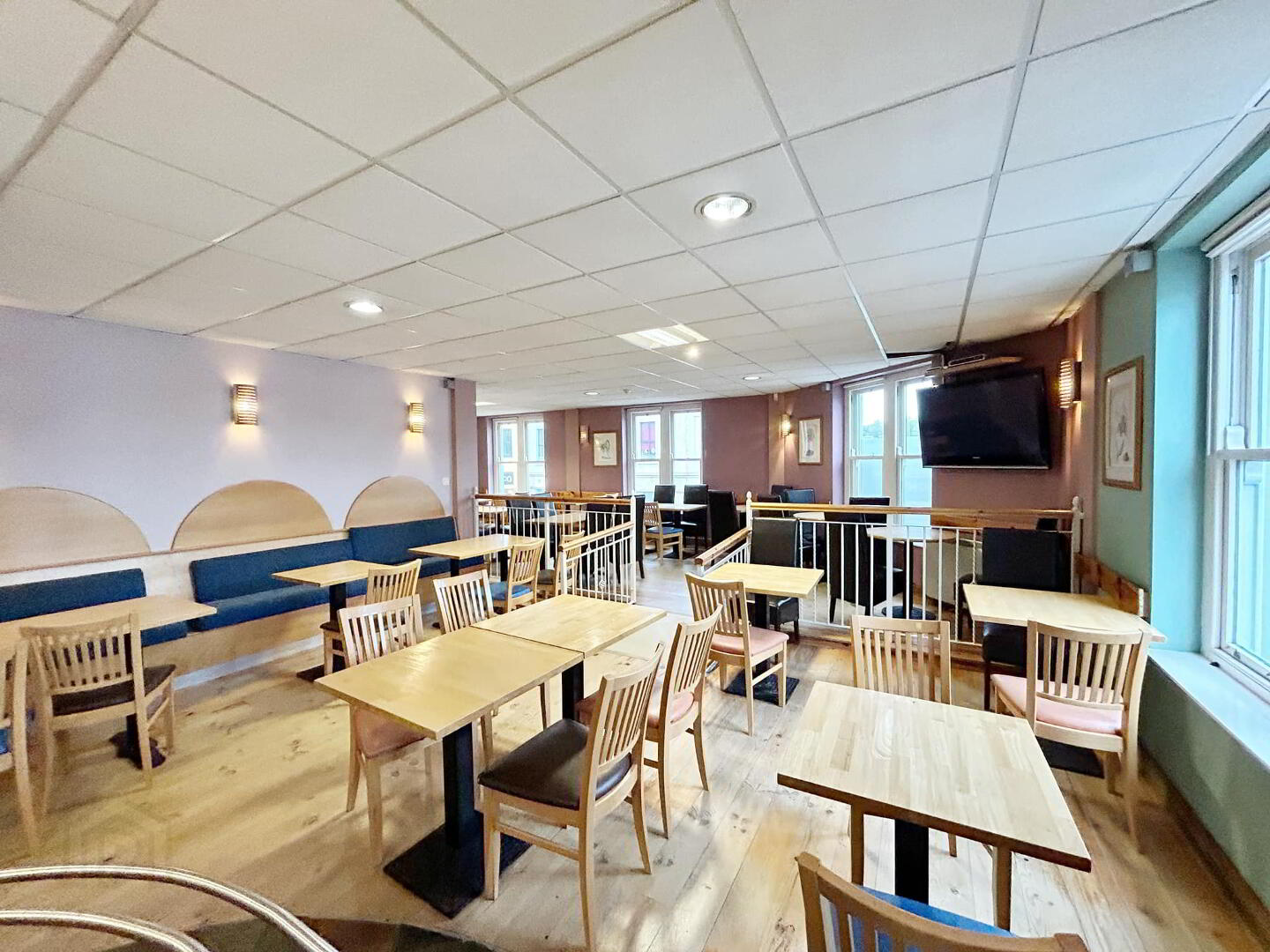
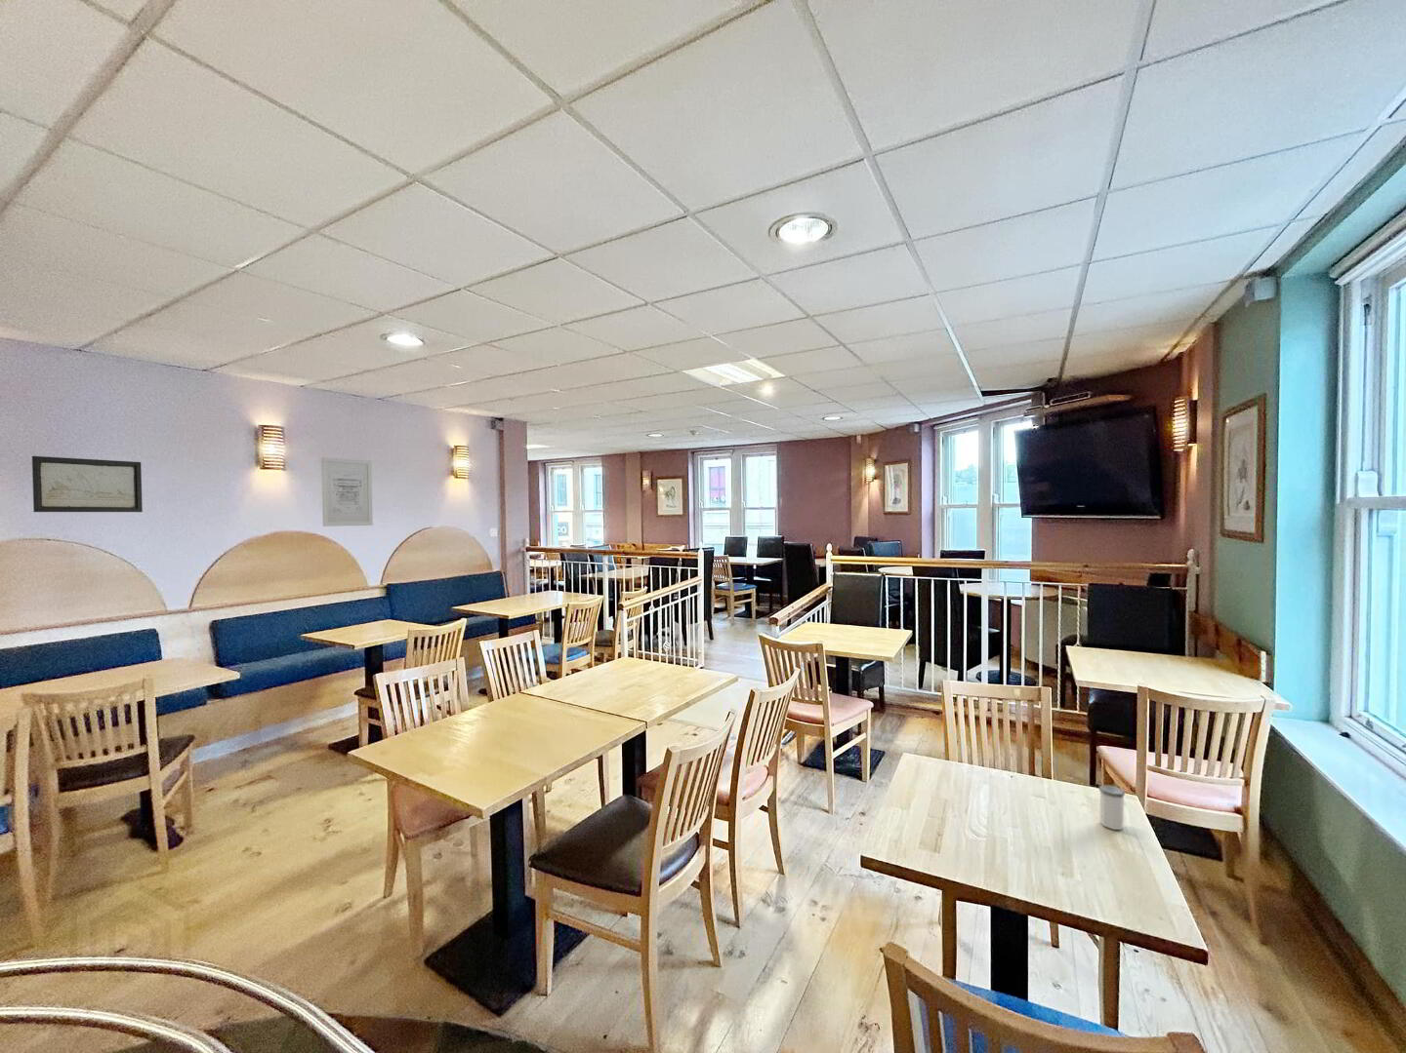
+ wall art (90, 486)
+ wall art (348, 492)
+ salt shaker (1112, 806)
